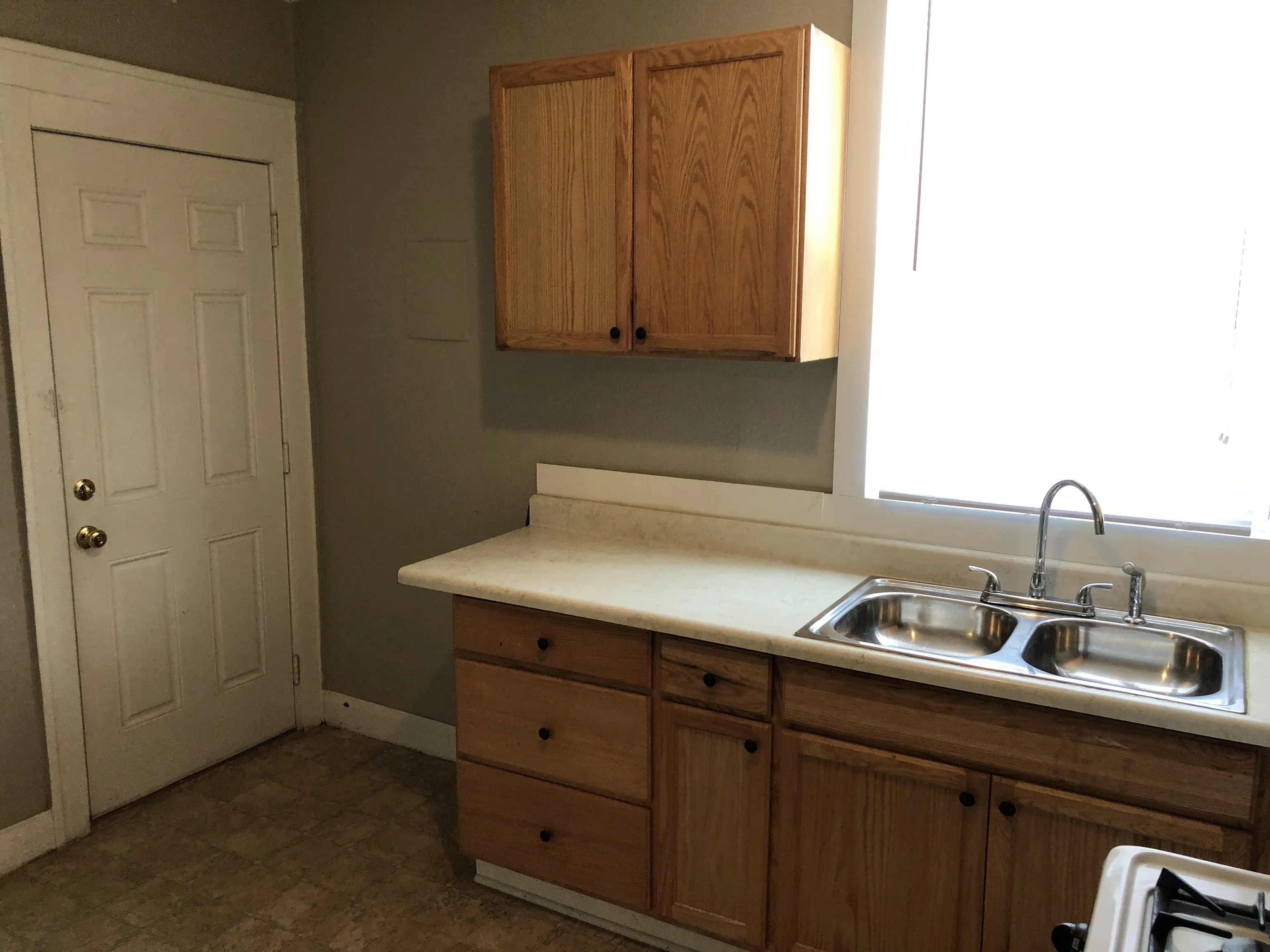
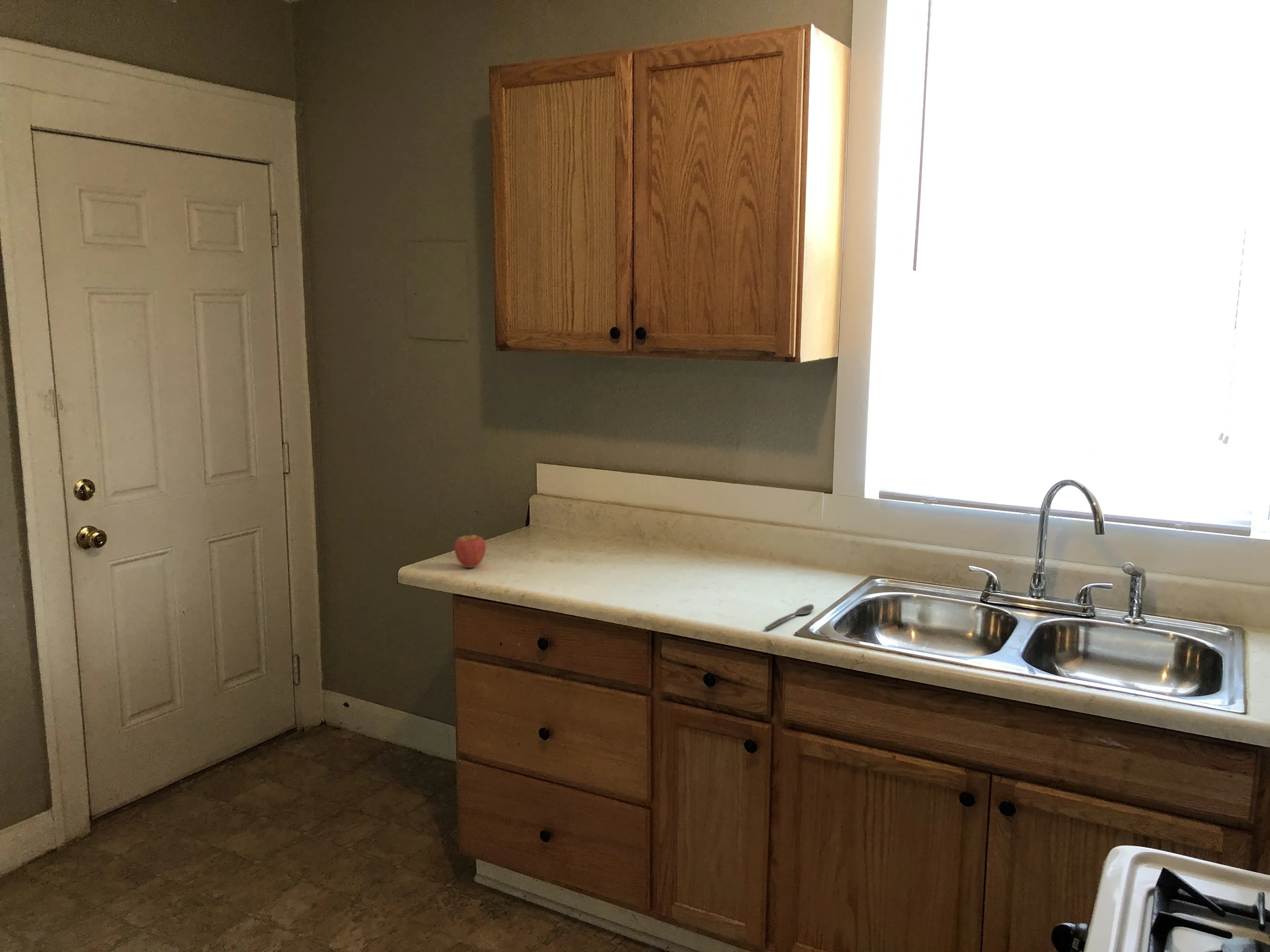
+ fruit (470, 547)
+ spoon (790, 616)
